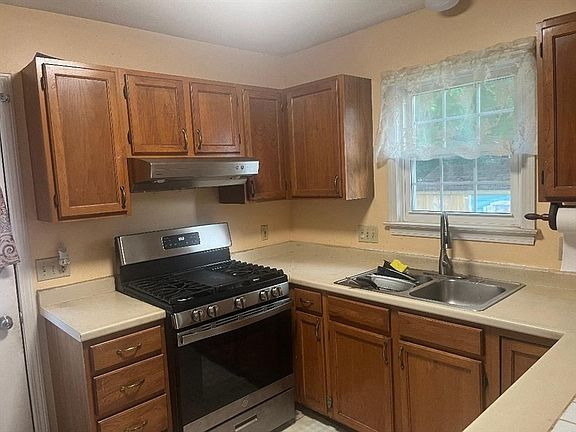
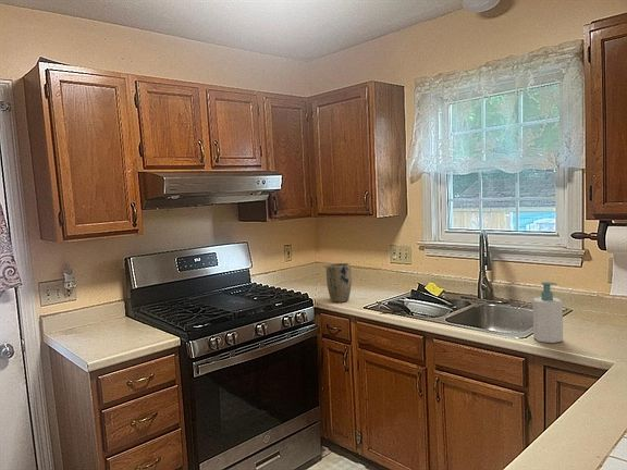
+ soap bottle (546, 310)
+ plant pot (339, 282)
